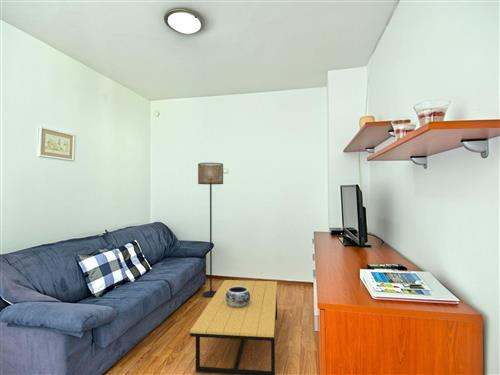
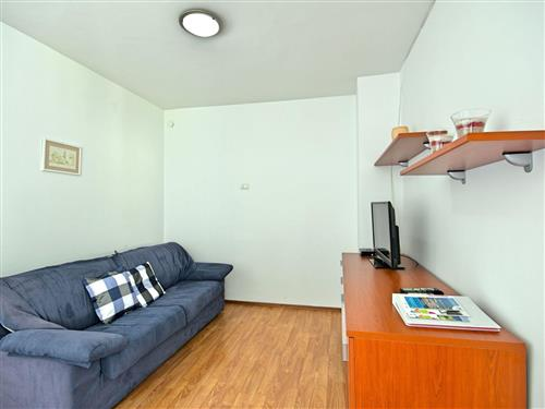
- floor lamp (210, 228)
- decorative bowl (237, 296)
- coffee table (243, 320)
